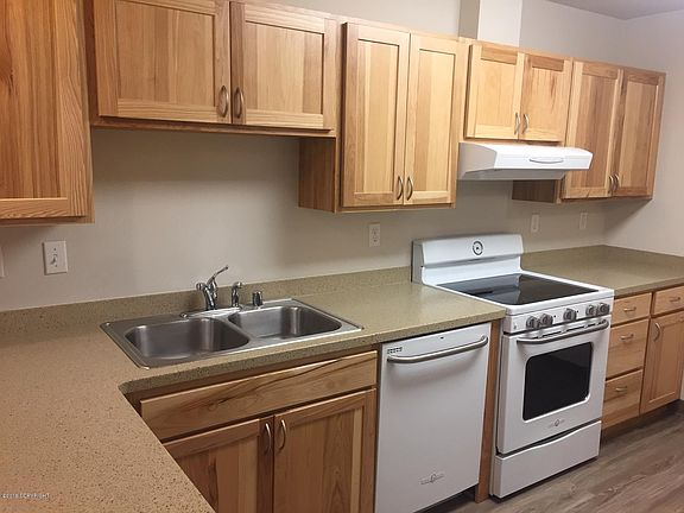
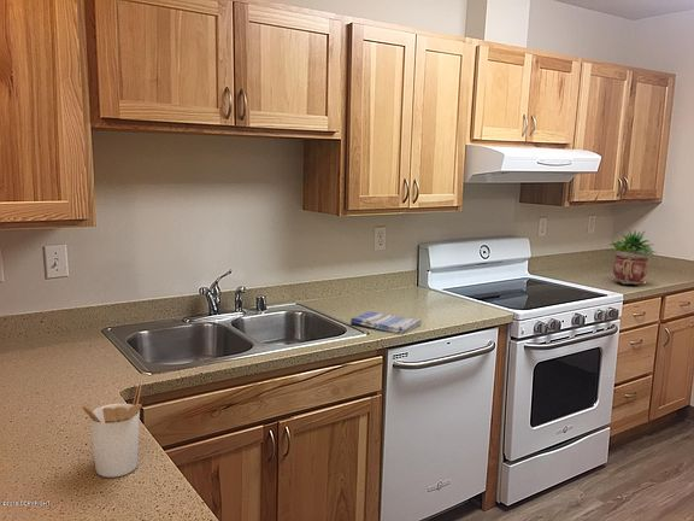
+ dish towel (386, 321)
+ utensil holder (118, 432)
+ potted plant (631, 256)
